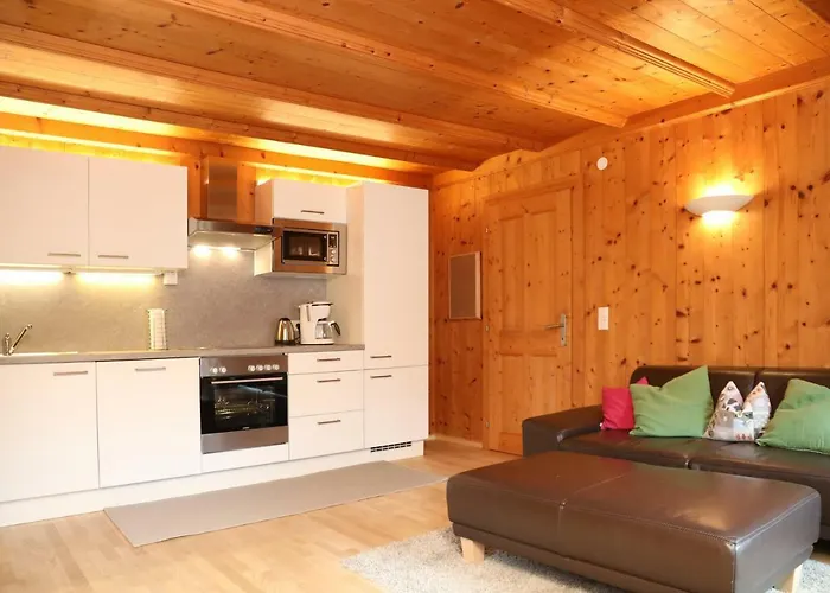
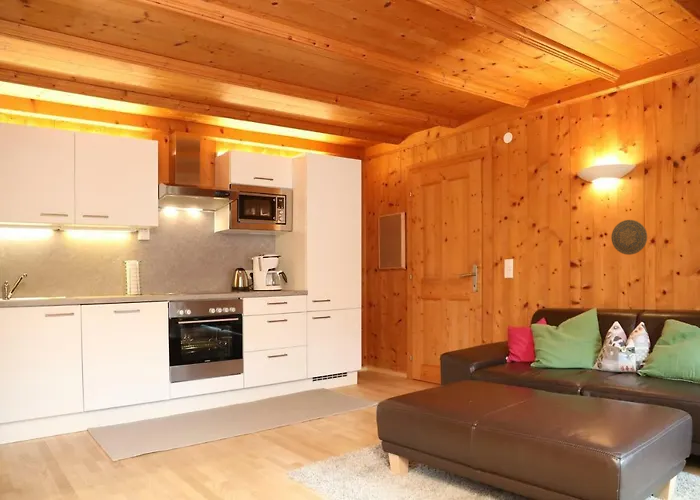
+ decorative plate (628, 237)
